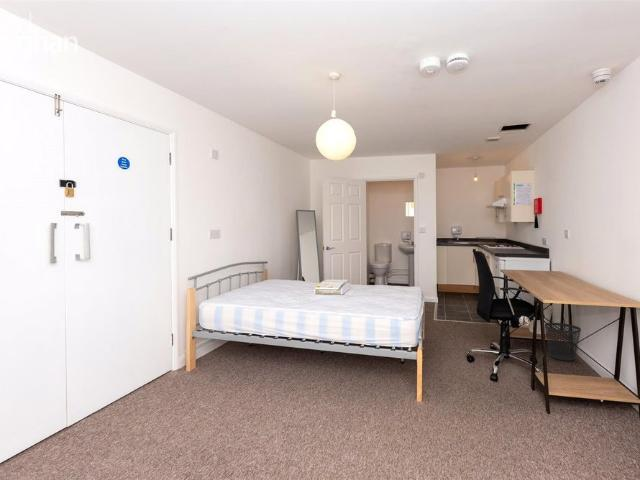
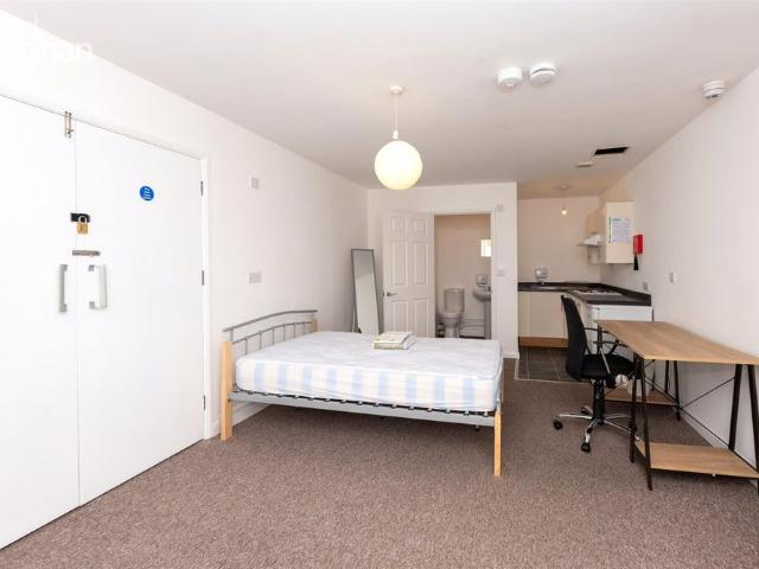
- wastebasket (562, 341)
